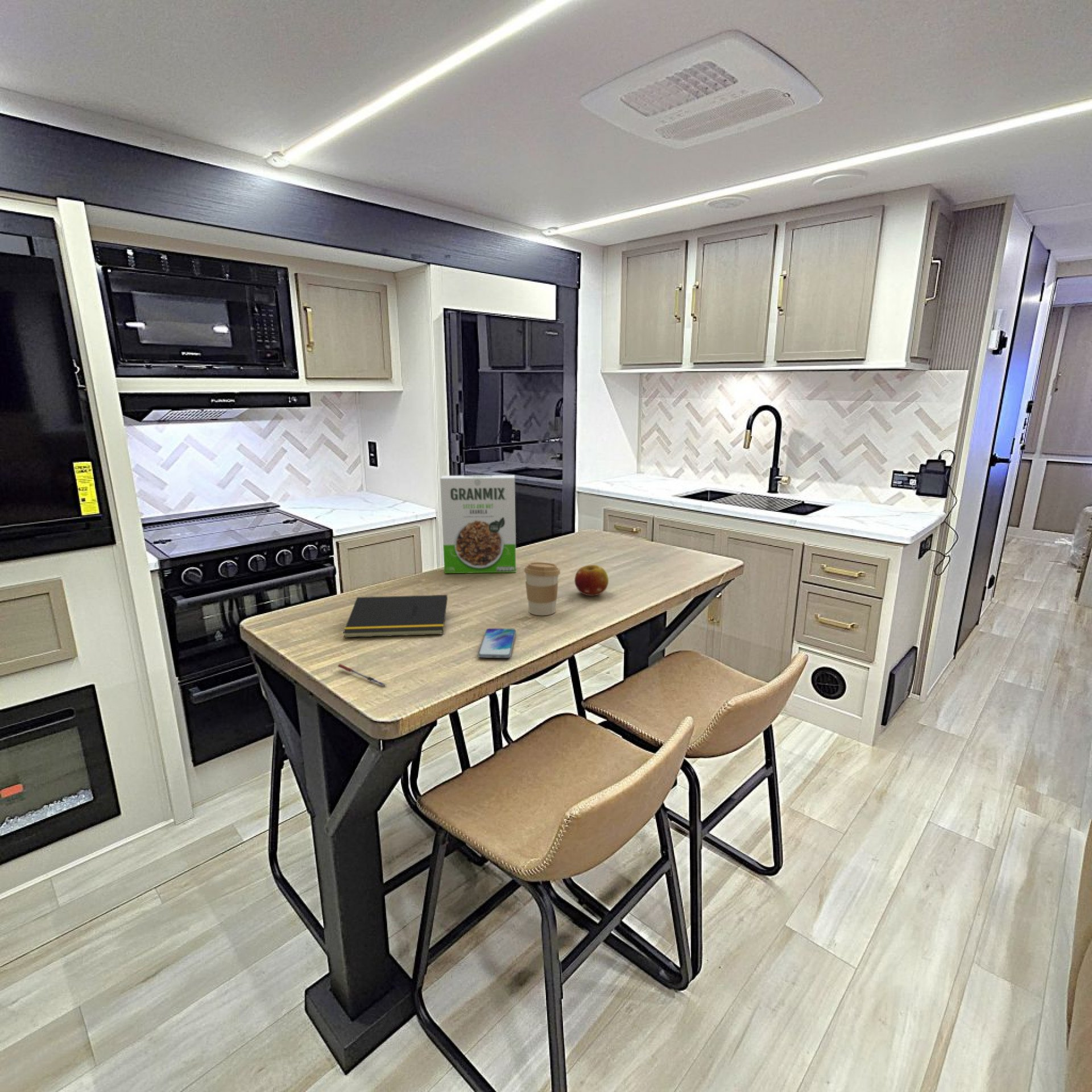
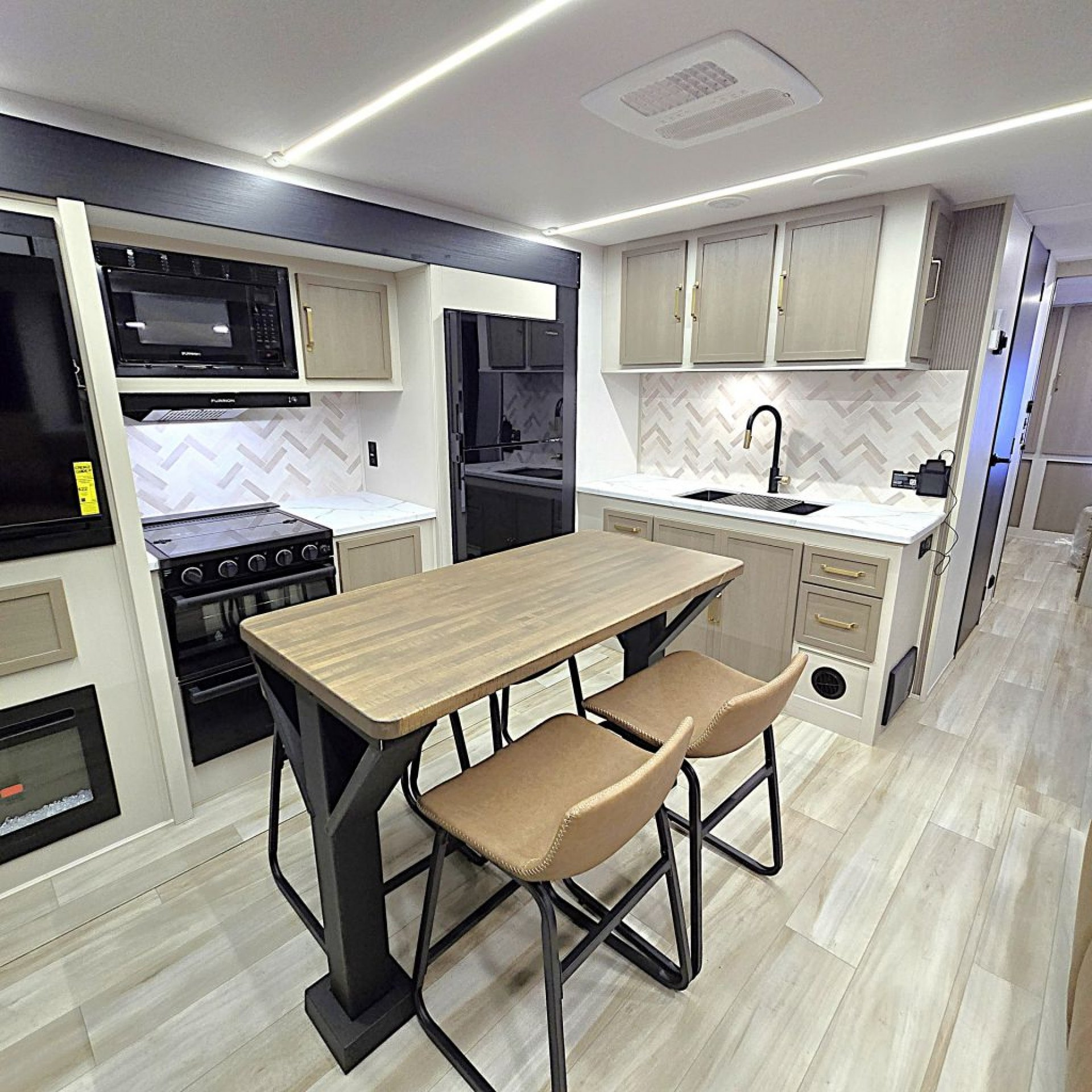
- fruit (591, 580)
- cereal box (479, 524)
- smartphone (498, 642)
- notepad (398, 615)
- pen (362, 675)
- coffee cup (542, 587)
